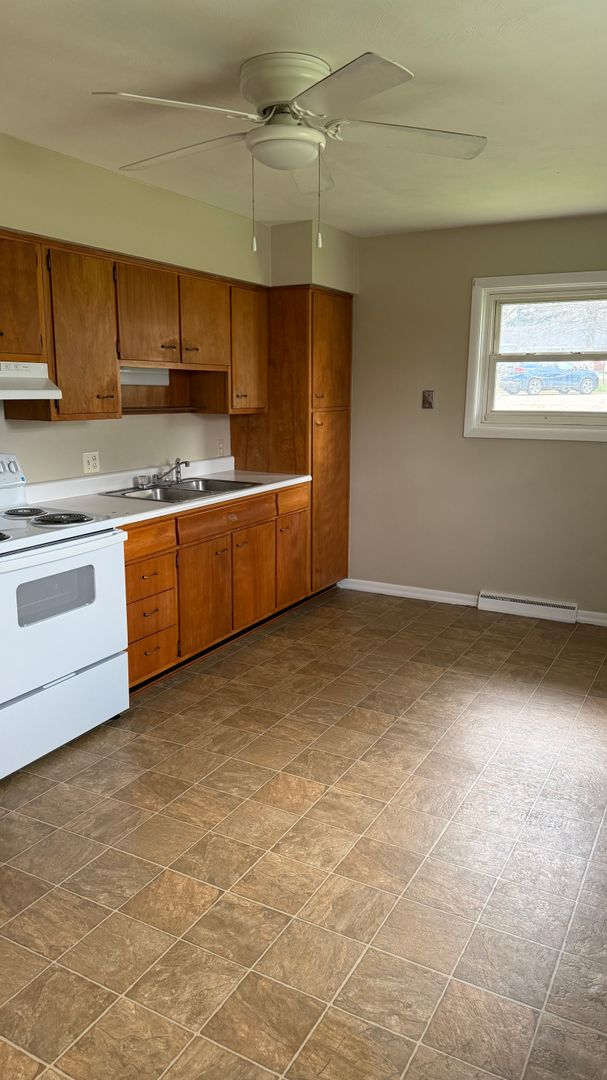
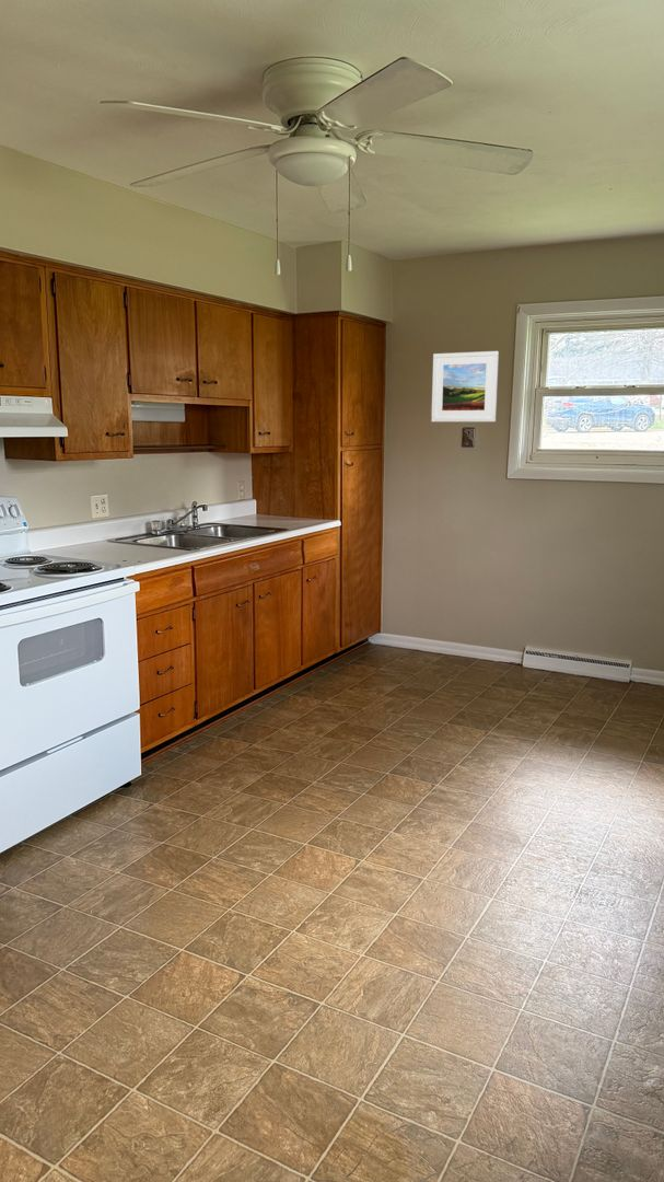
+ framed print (464, 387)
